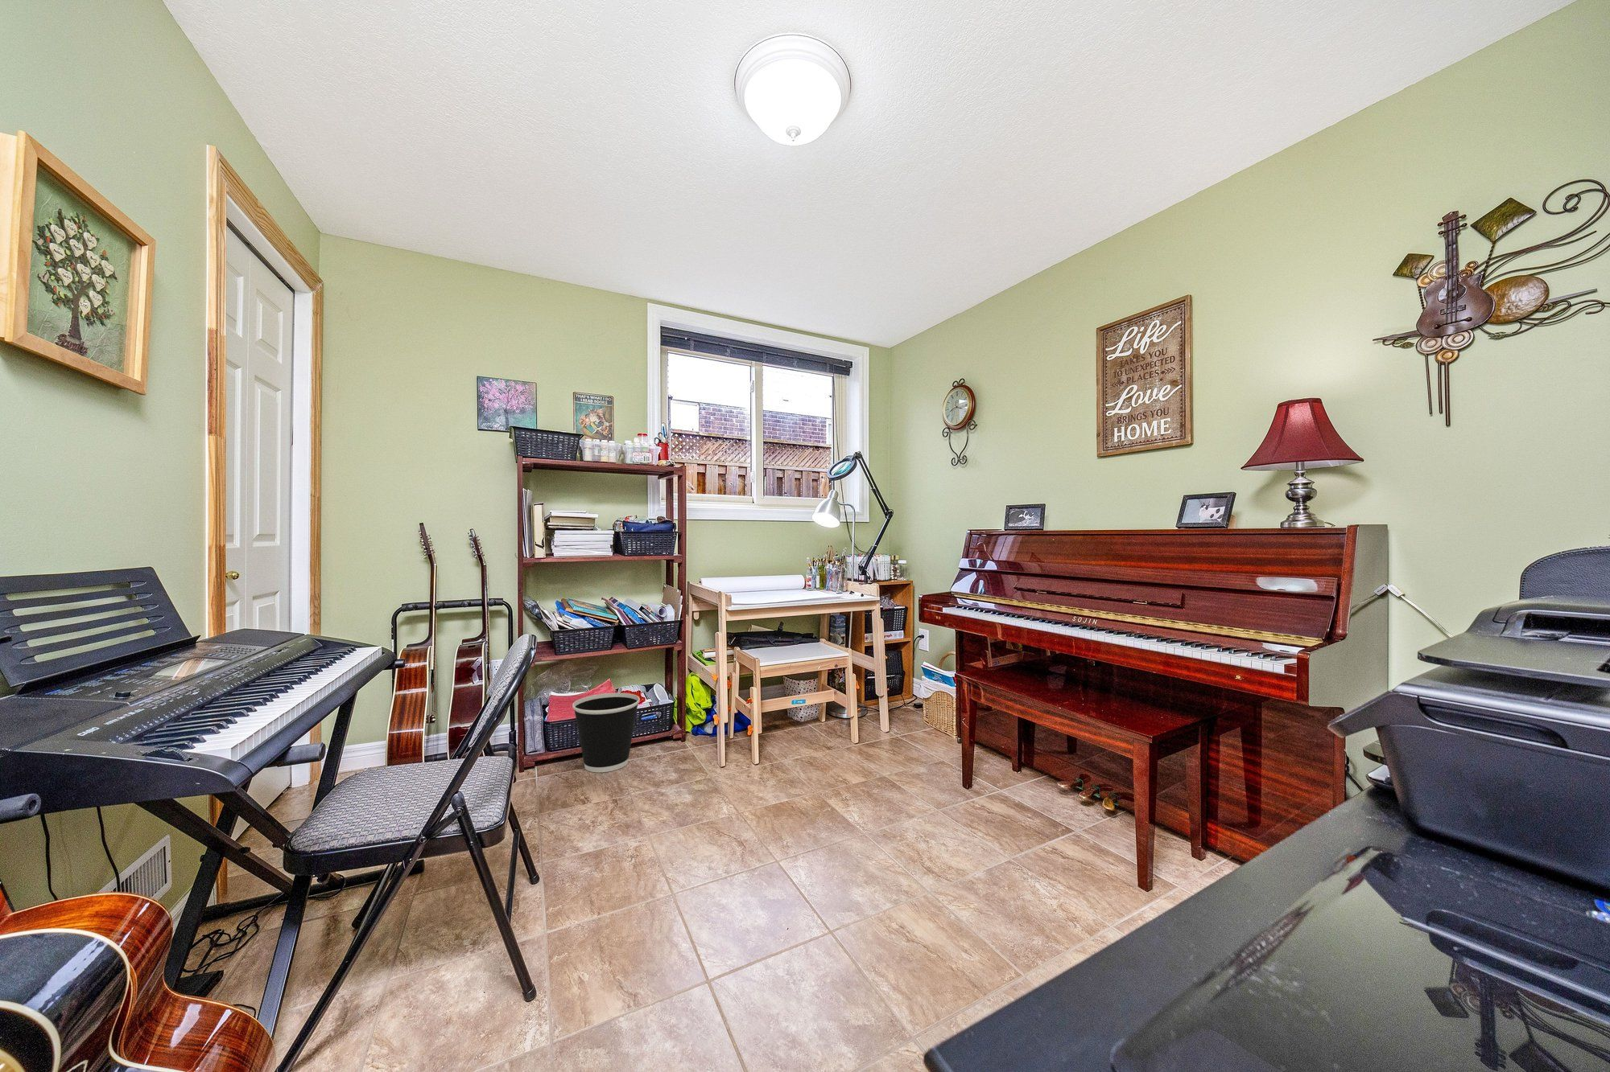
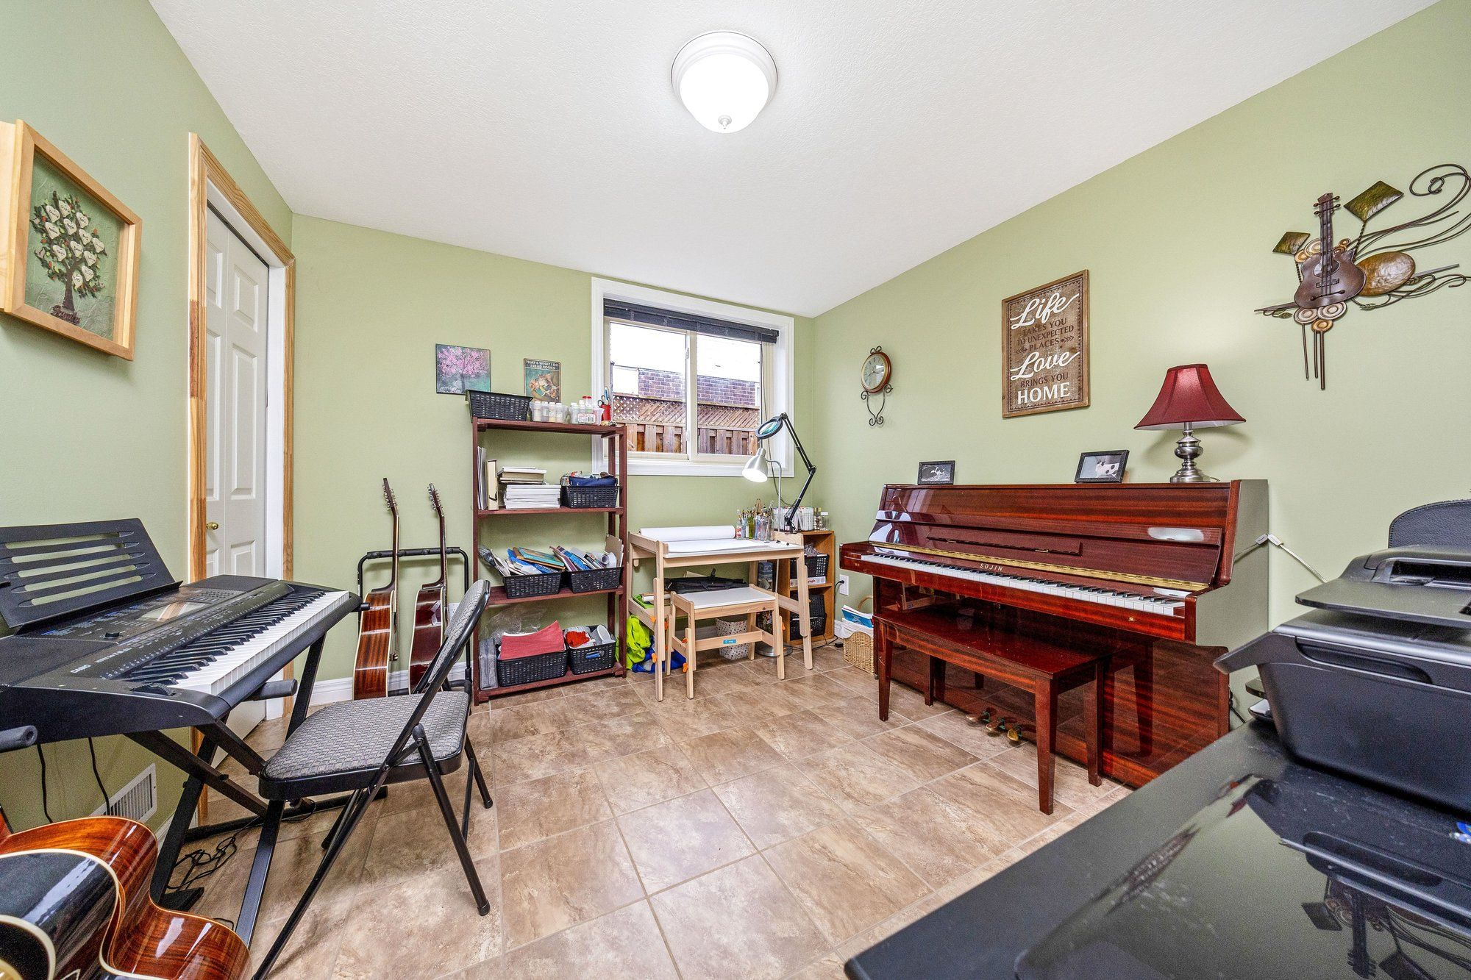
- wastebasket (606, 732)
